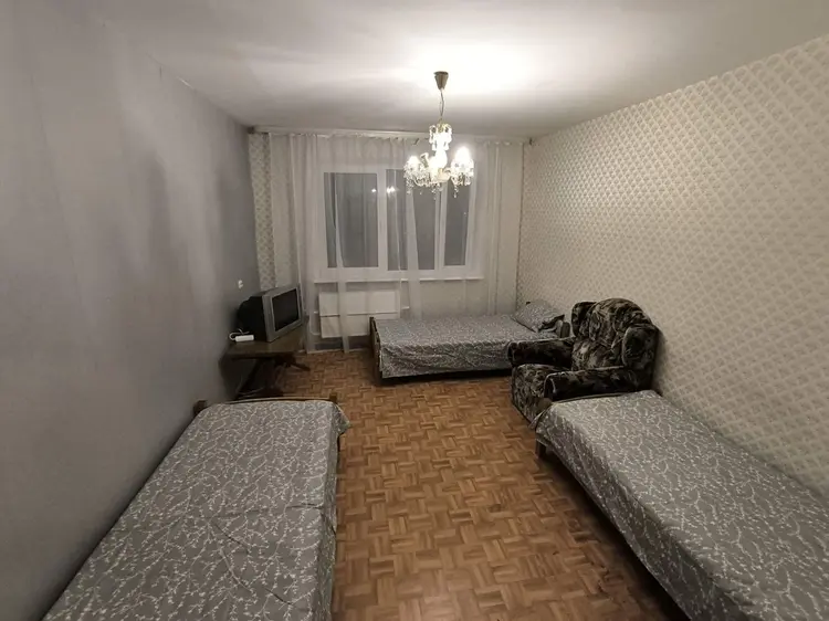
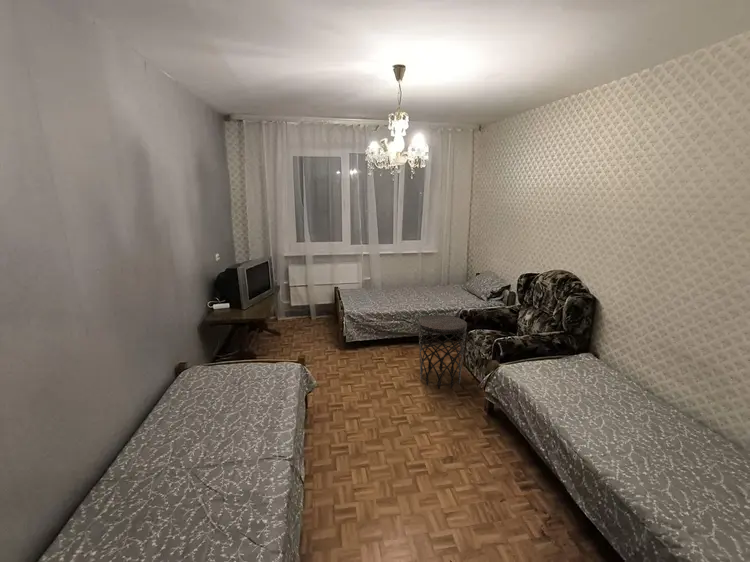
+ side table (441, 350)
